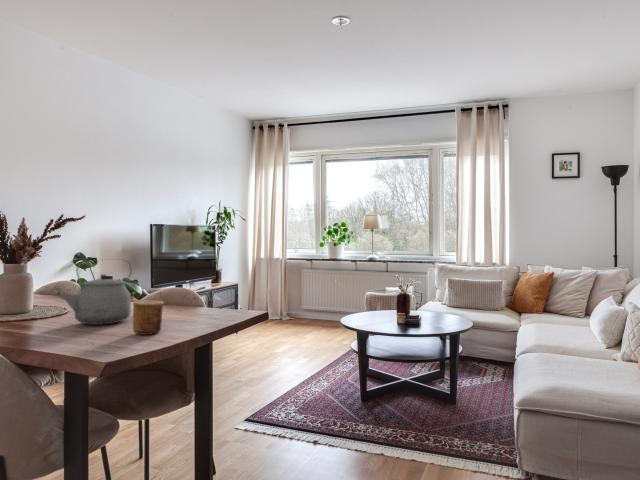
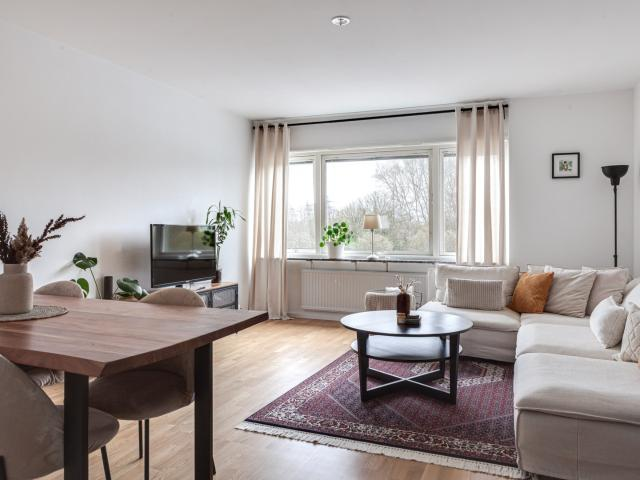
- tea kettle (95, 291)
- cup (148, 316)
